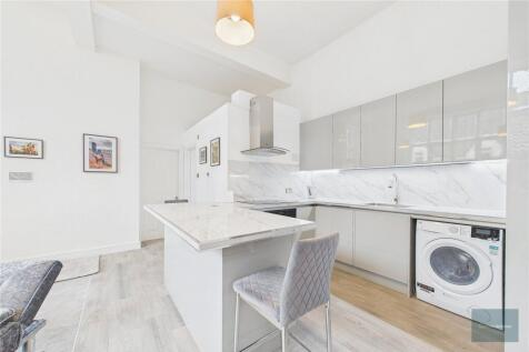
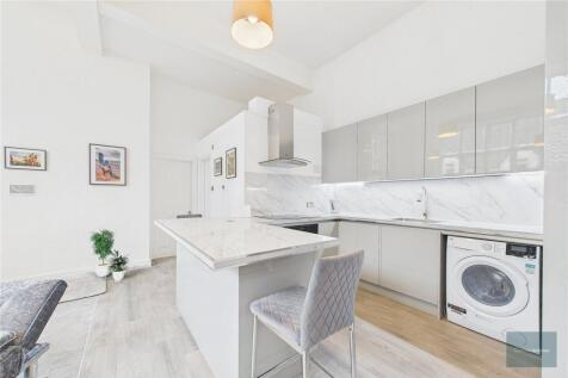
+ potted plant (109, 252)
